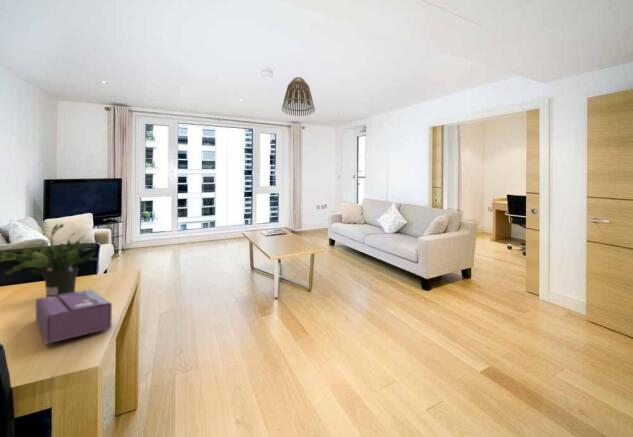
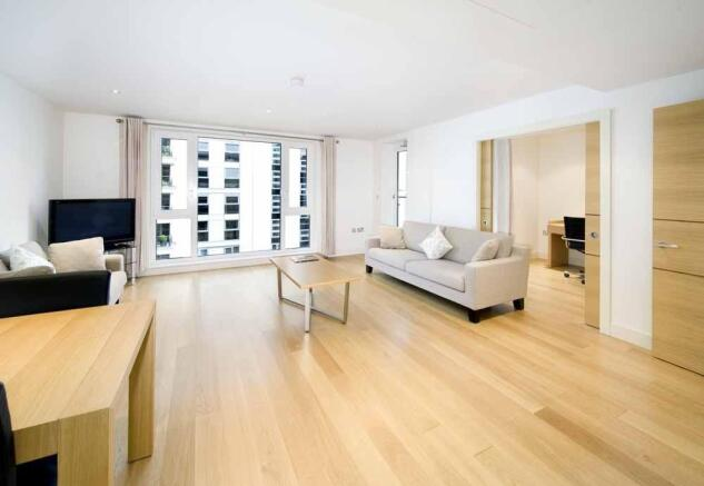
- lamp shade (297, 94)
- tissue box (72, 312)
- potted plant (47, 260)
